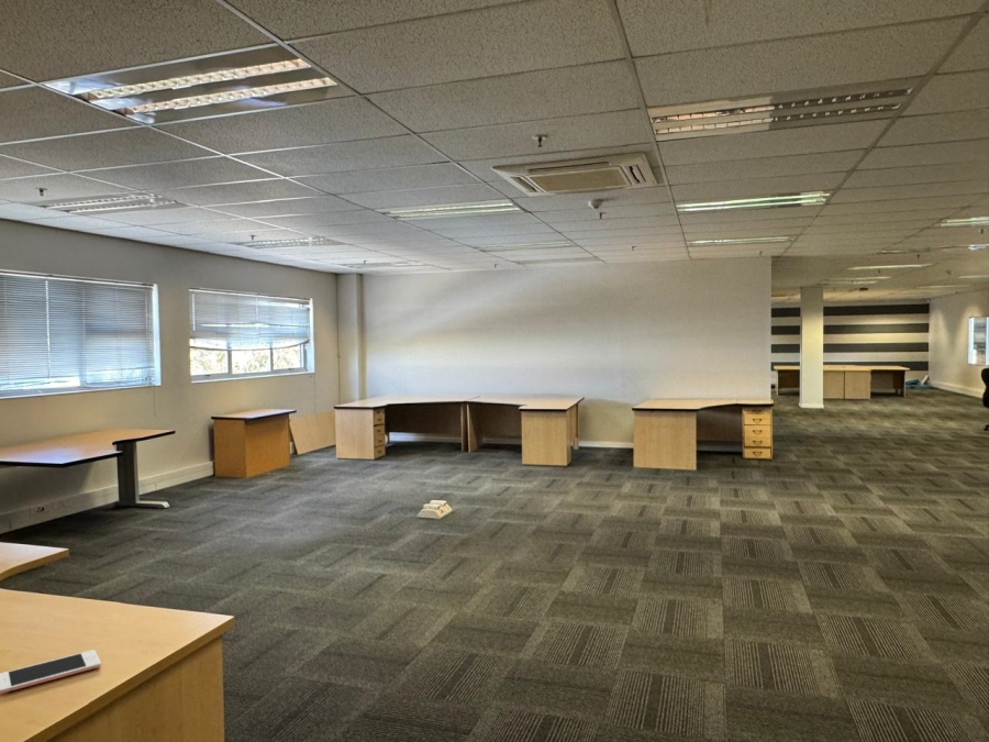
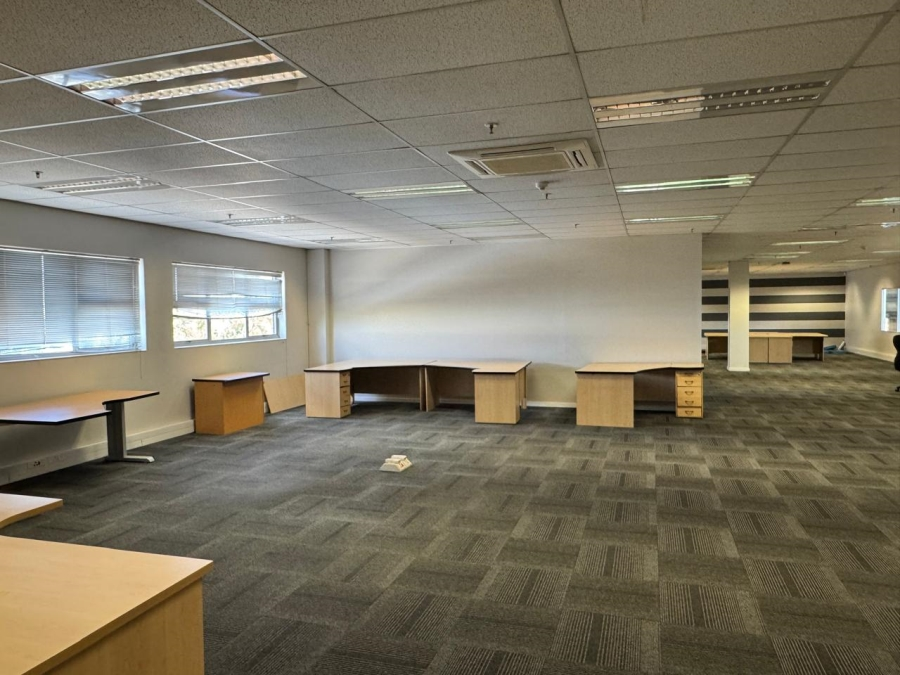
- cell phone (49, 671)
